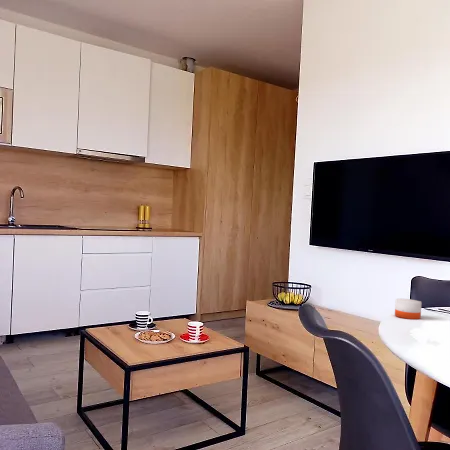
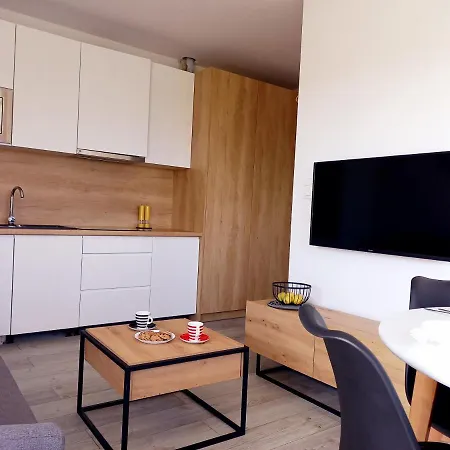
- candle (408, 300)
